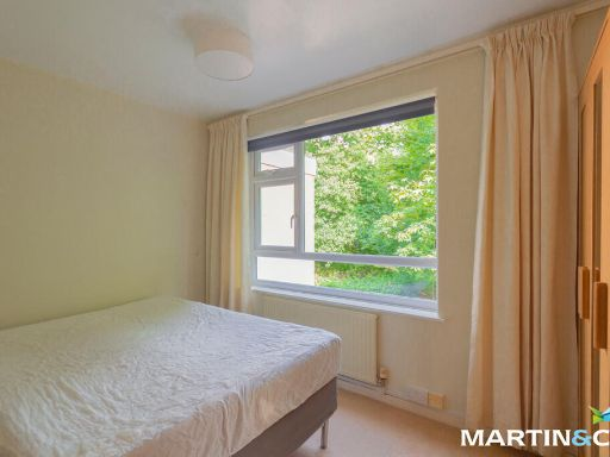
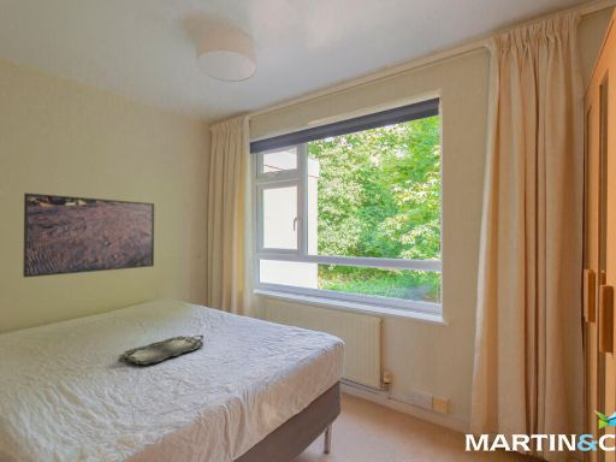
+ serving tray (165, 348)
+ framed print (97, 235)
